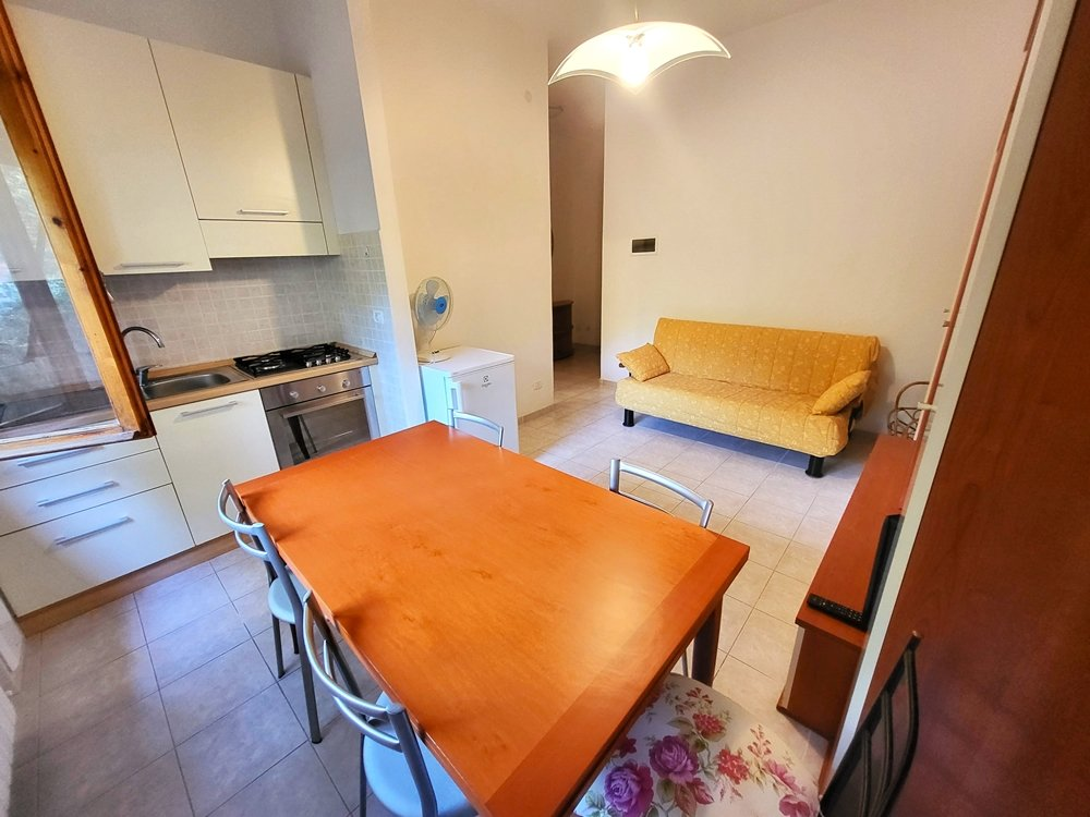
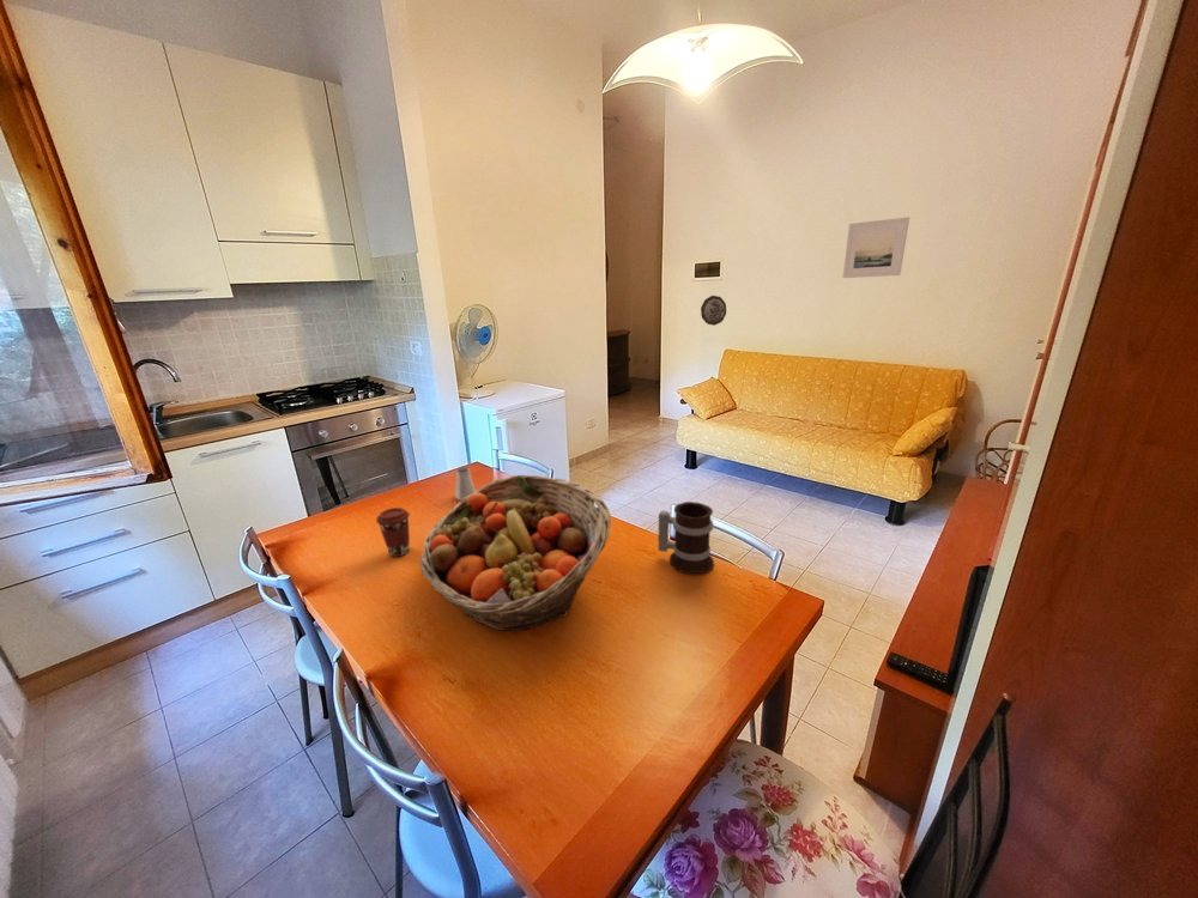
+ coffee cup (395, 532)
+ decorative plate (714, 310)
+ mug (688, 534)
+ saltshaker (464, 481)
+ fruit basket (515, 545)
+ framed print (873, 249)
